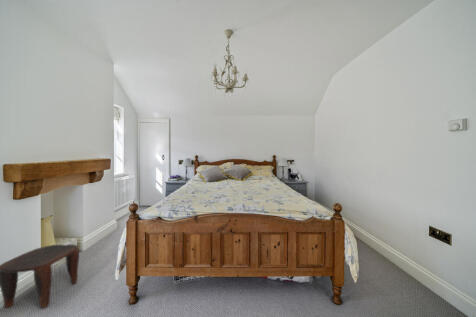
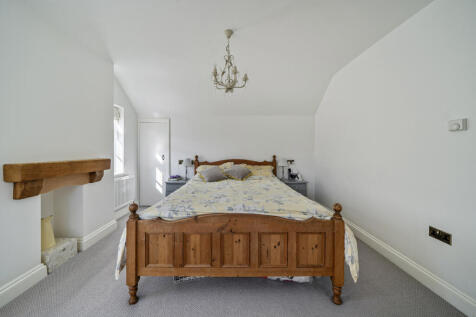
- stool (42, 274)
